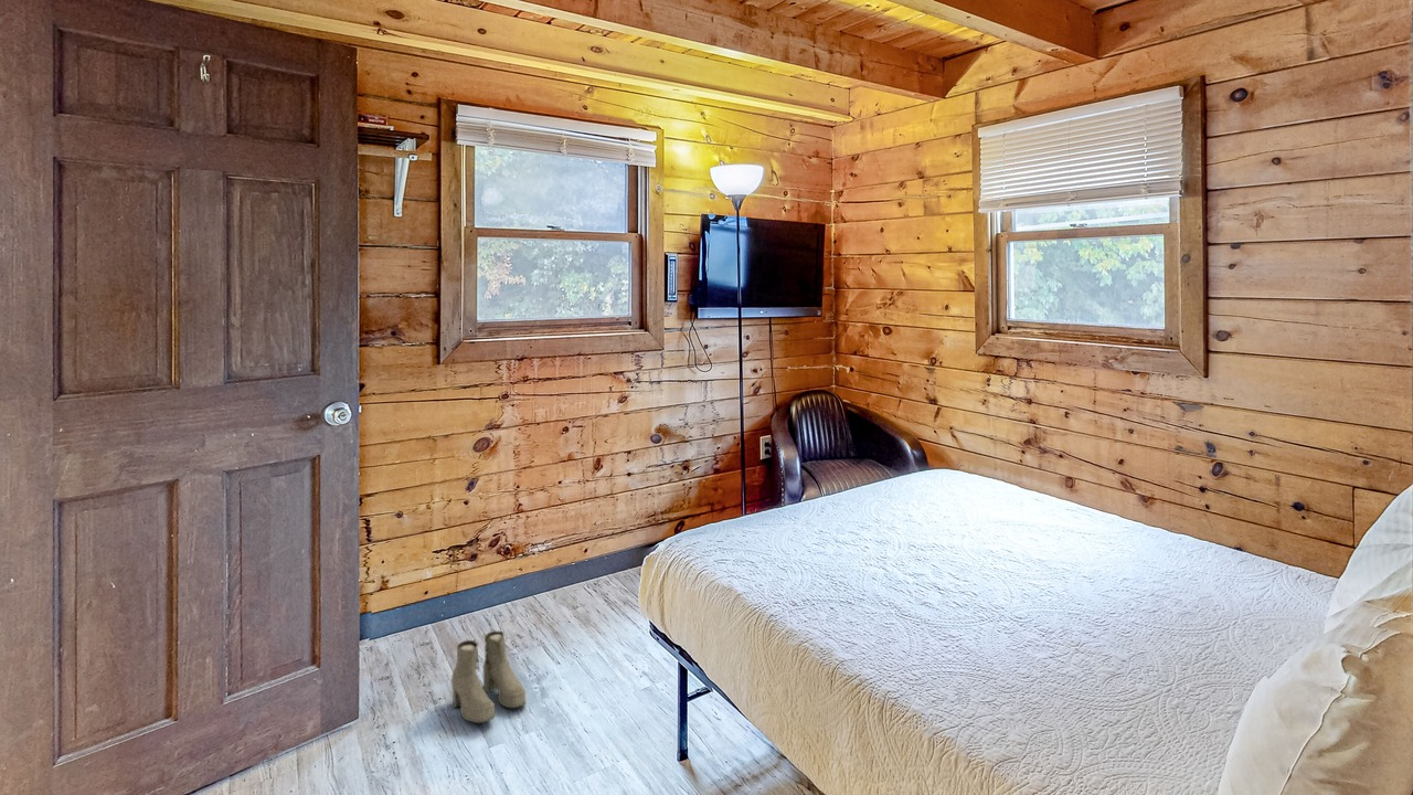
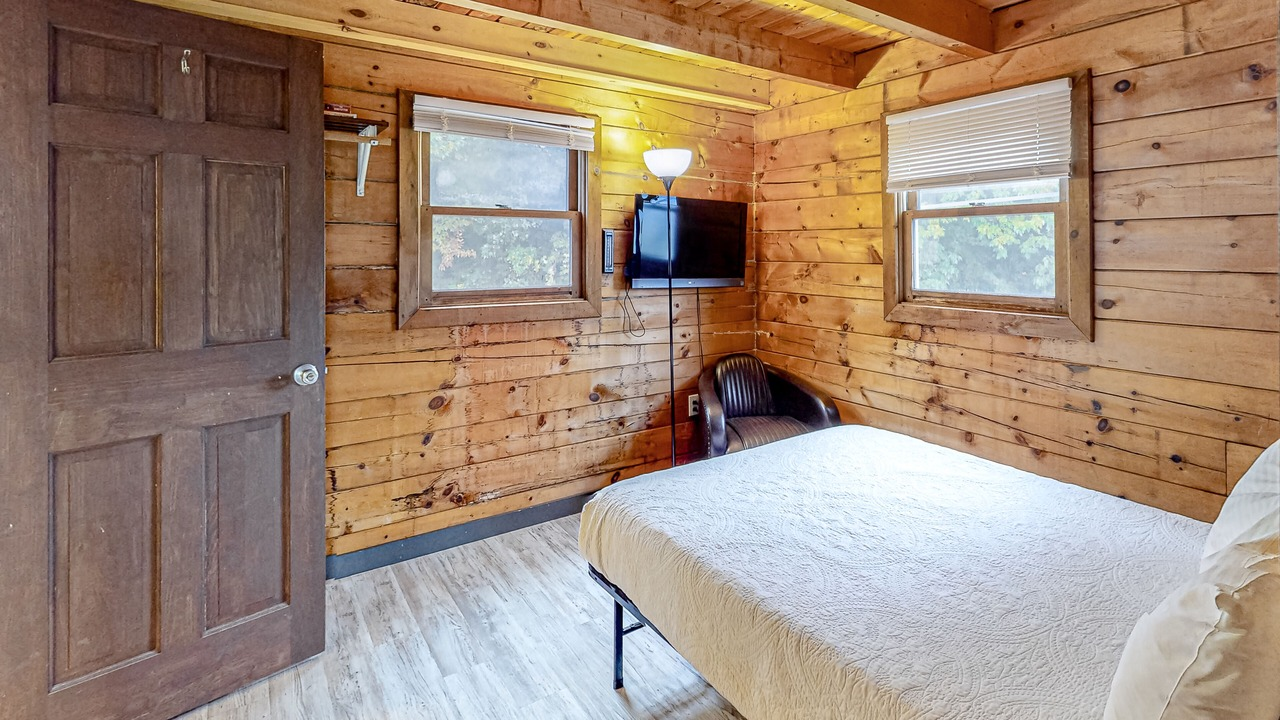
- boots (488, 672)
